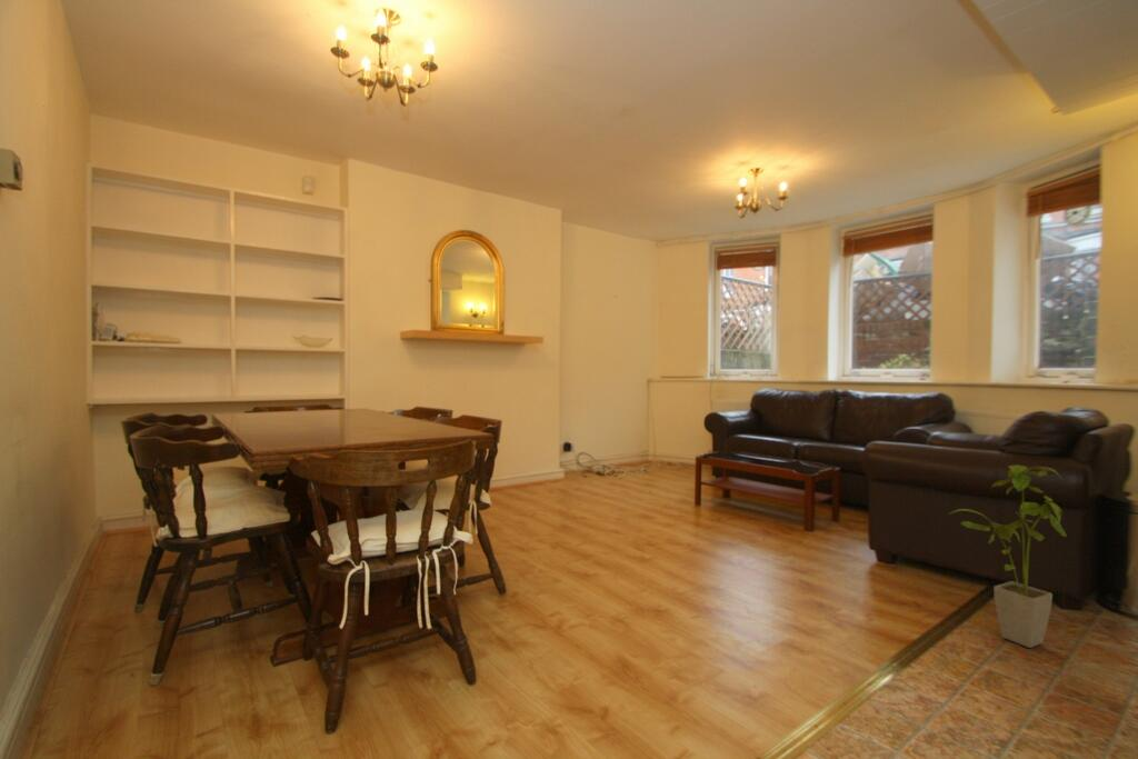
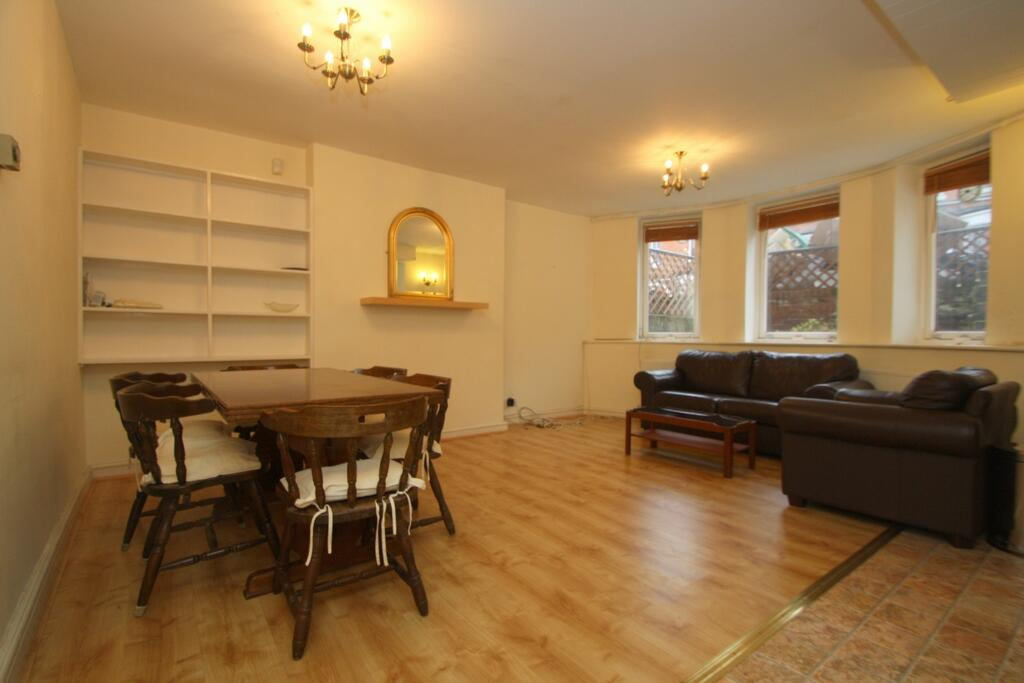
- house plant (1009, 549)
